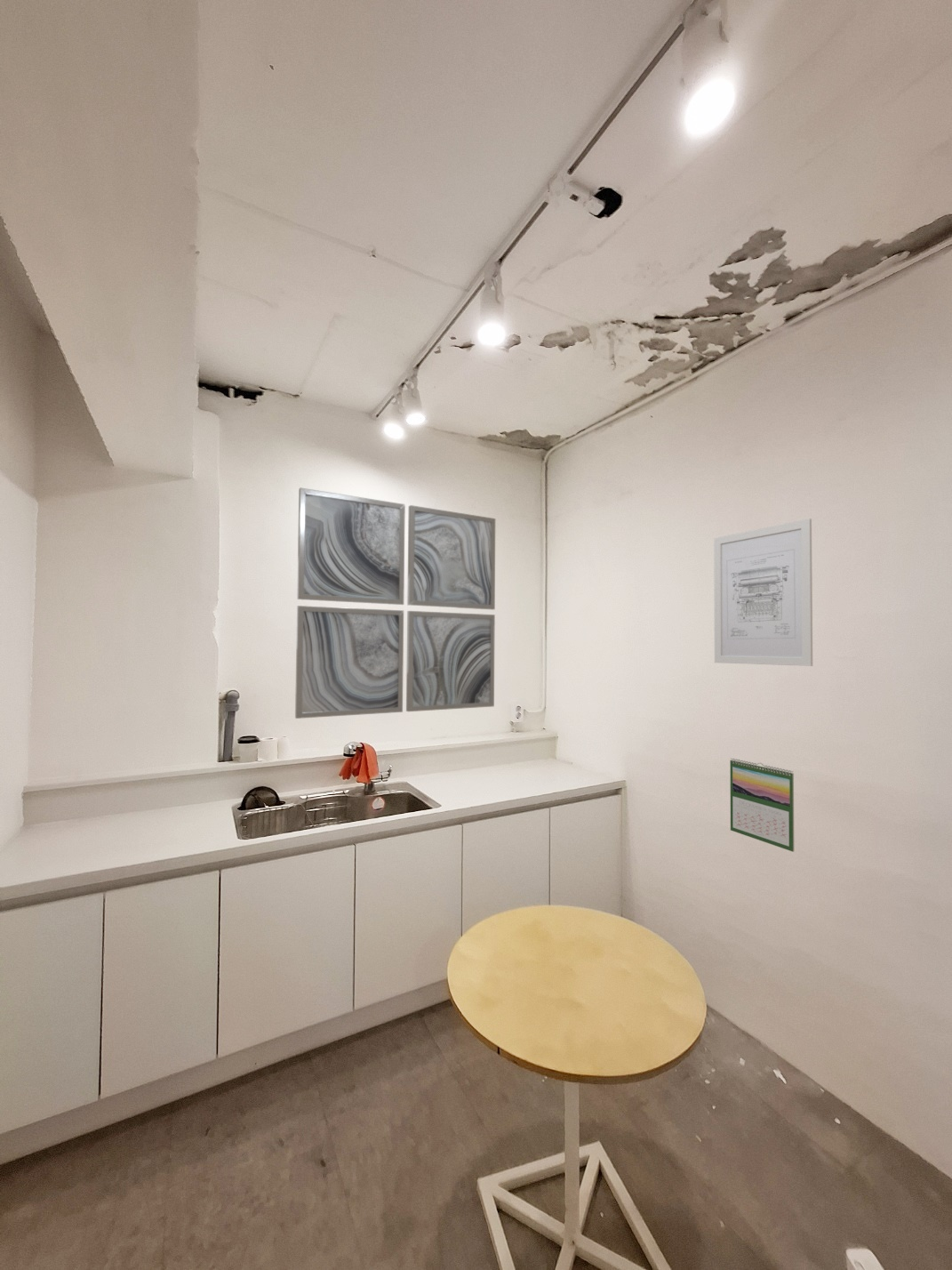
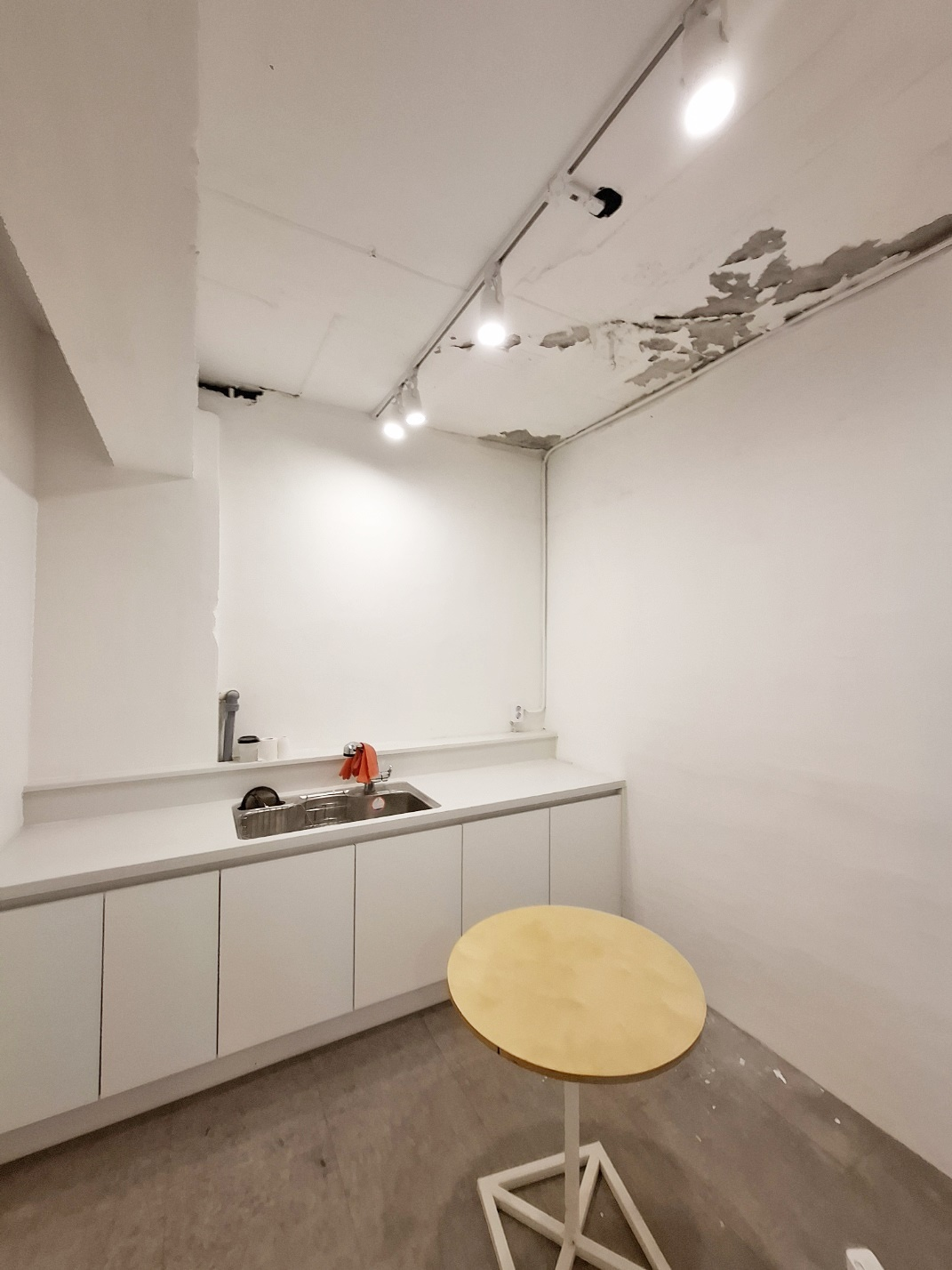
- calendar (760, 801)
- wall art (759, 596)
- wall art (407, 605)
